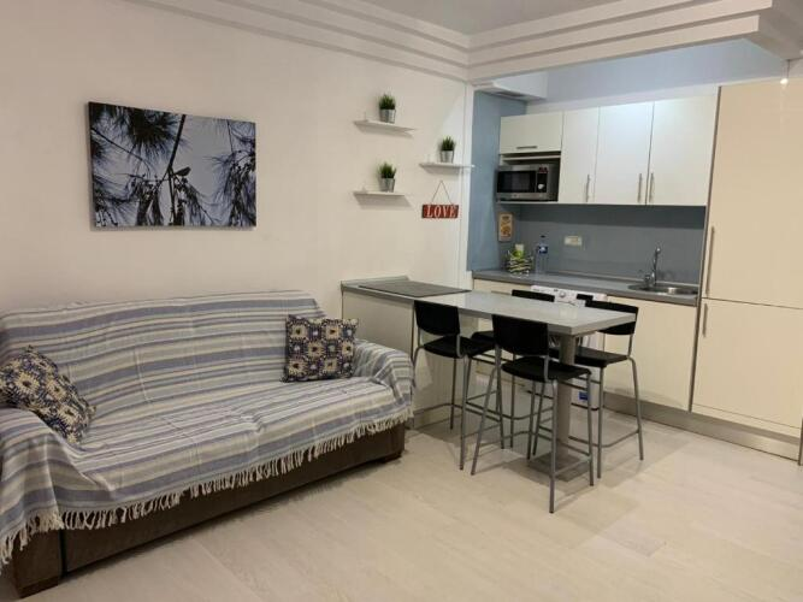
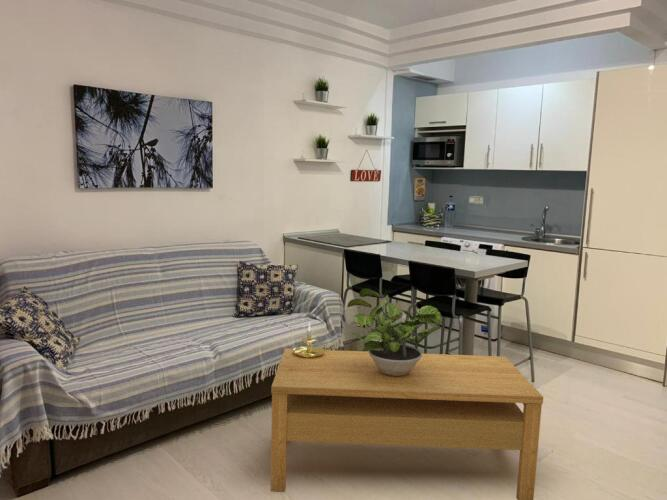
+ candle holder (311, 338)
+ coffee table (397, 418)
+ potted plant (392, 330)
